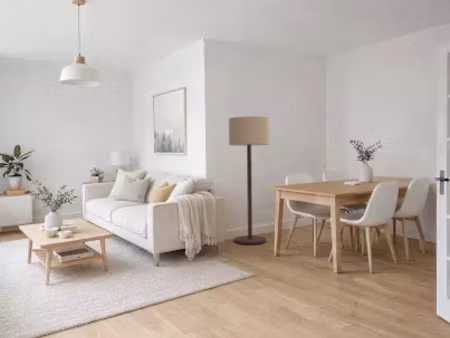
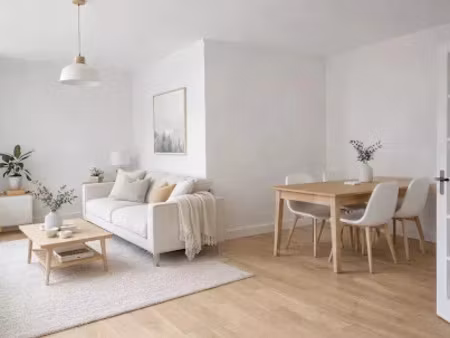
- floor lamp (249, 179)
